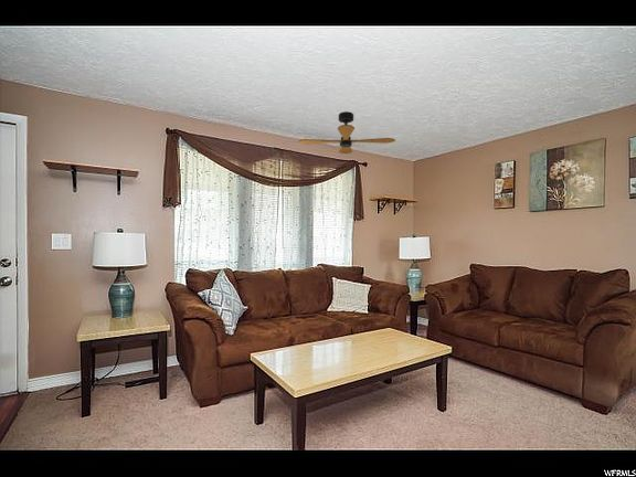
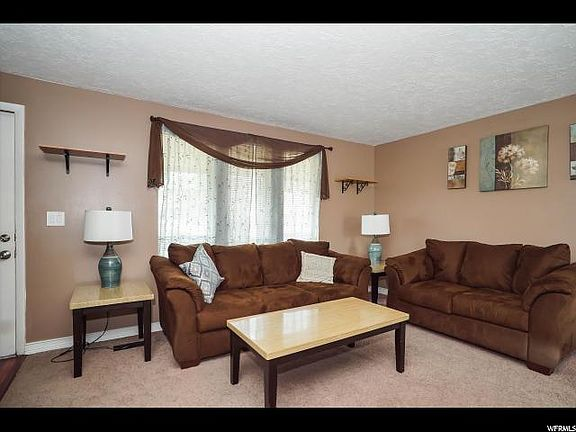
- ceiling fan (346, 129)
